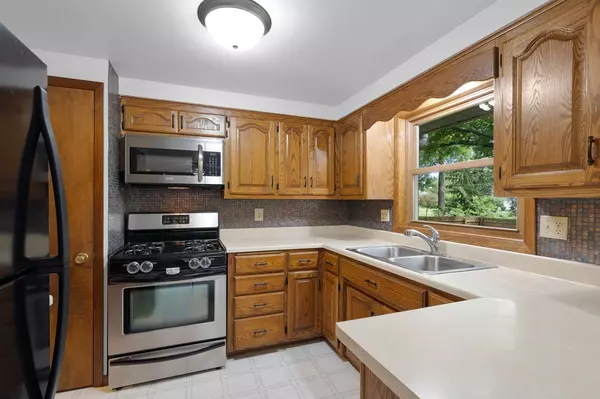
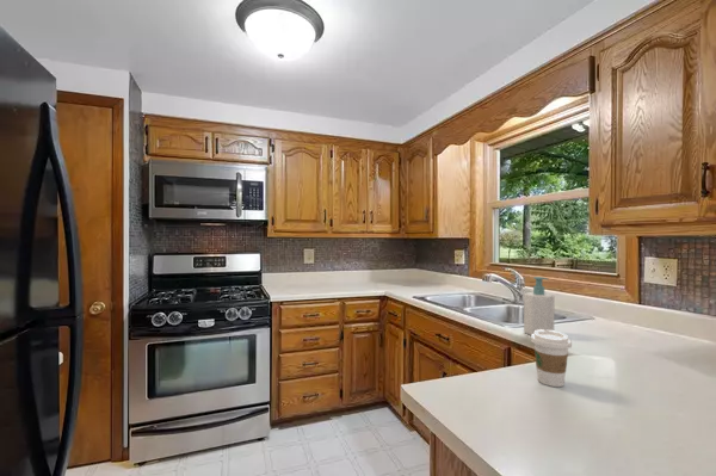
+ coffee cup (550, 358)
+ soap bottle (538, 305)
